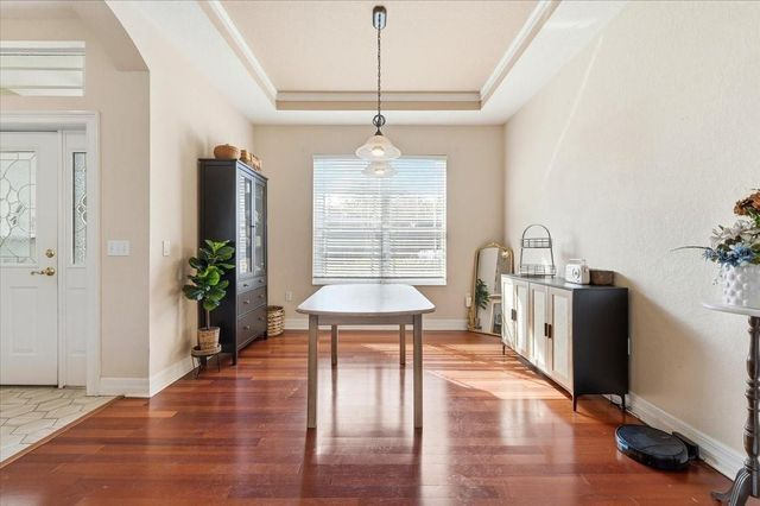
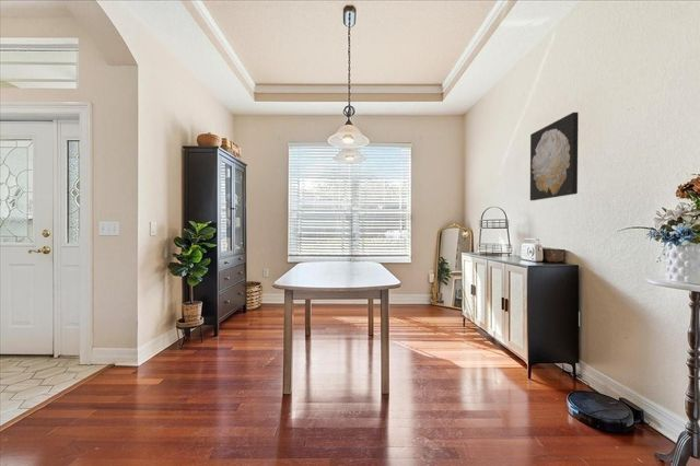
+ wall art (551, 161)
